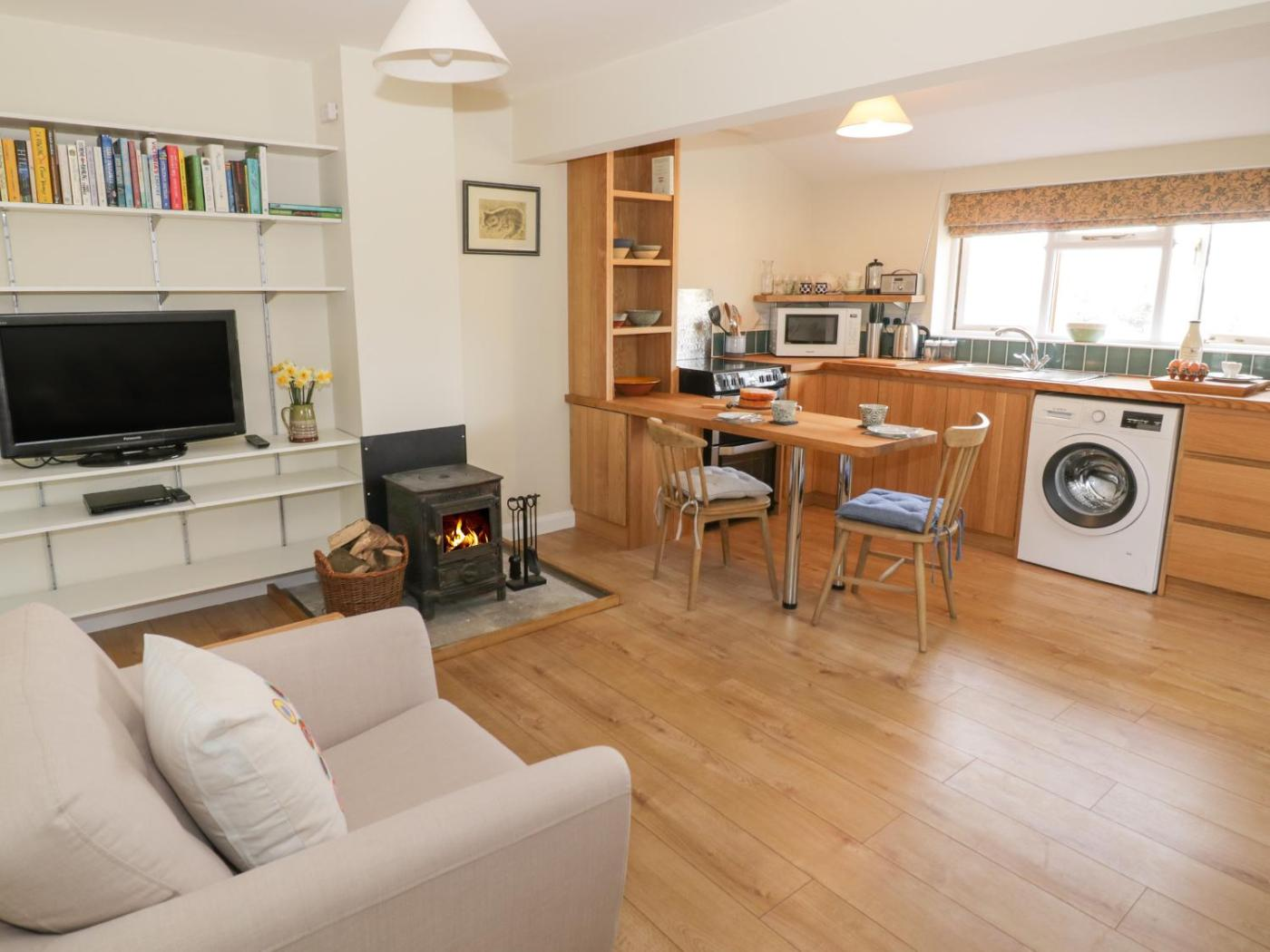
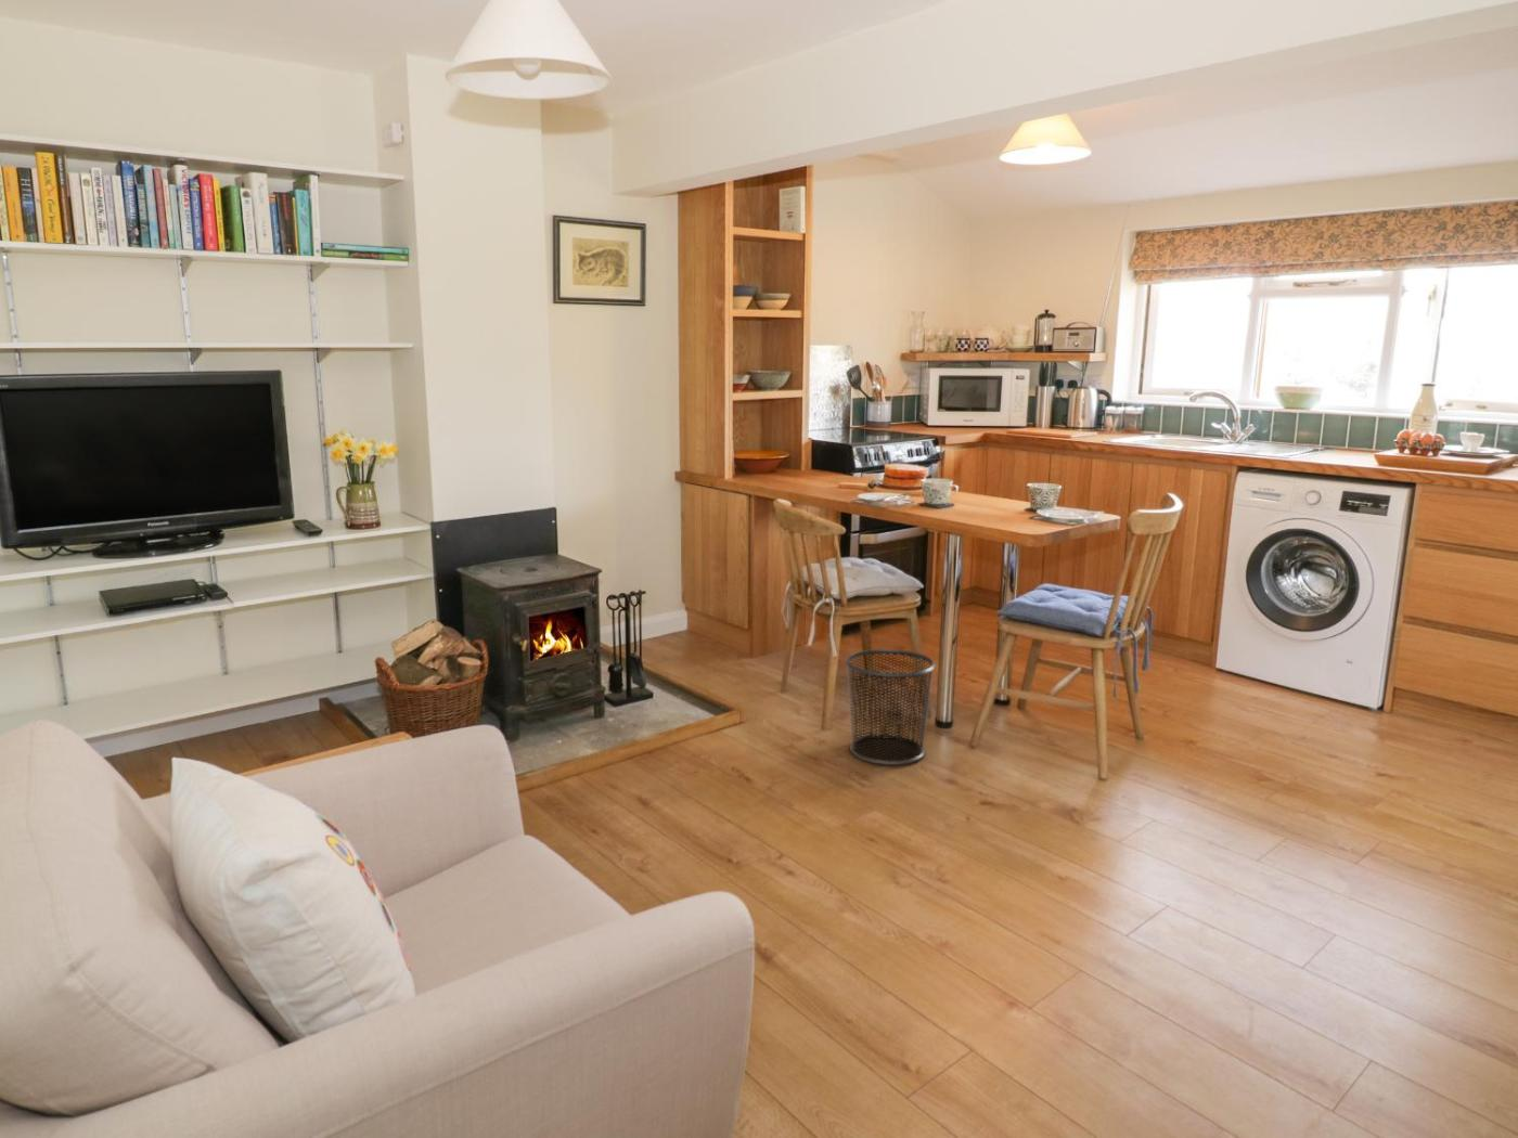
+ waste bin (888, 706)
